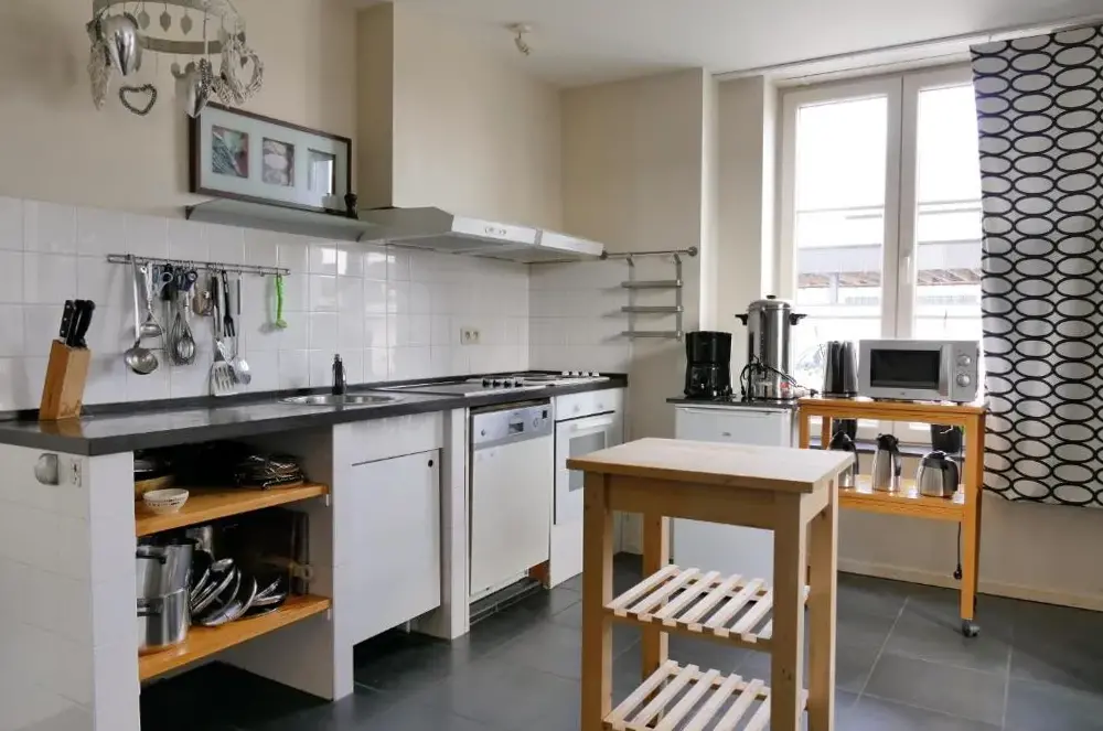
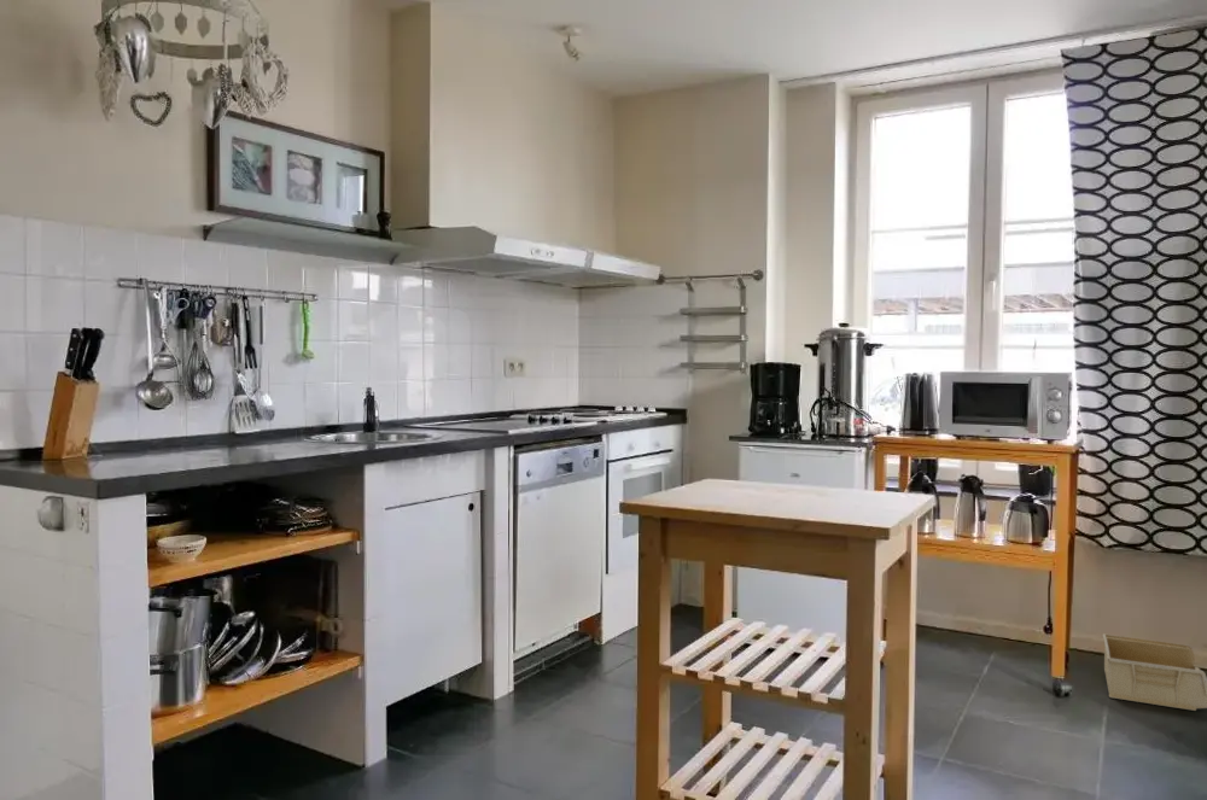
+ storage bin (1153, 671)
